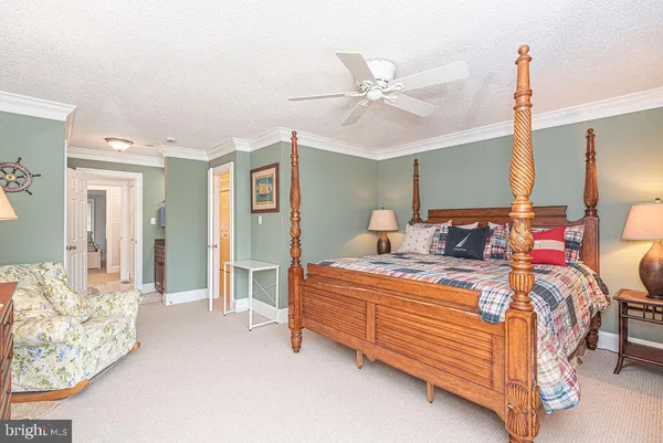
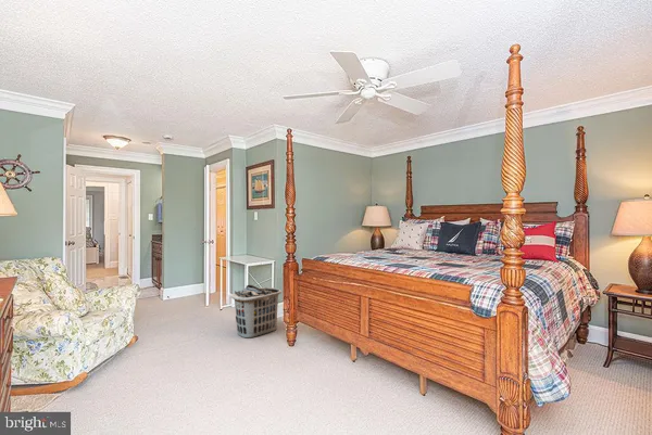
+ clothes hamper (256, 307)
